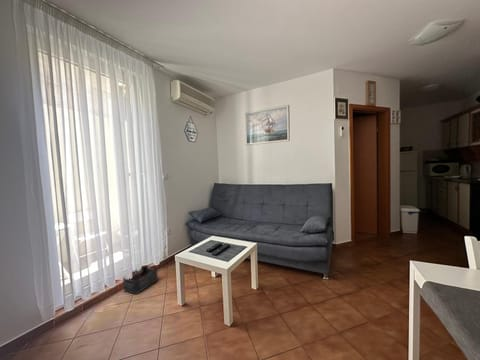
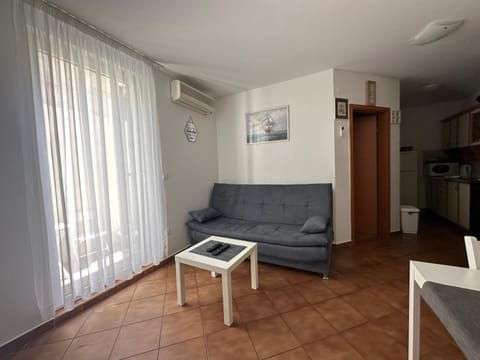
- storage bin (141, 278)
